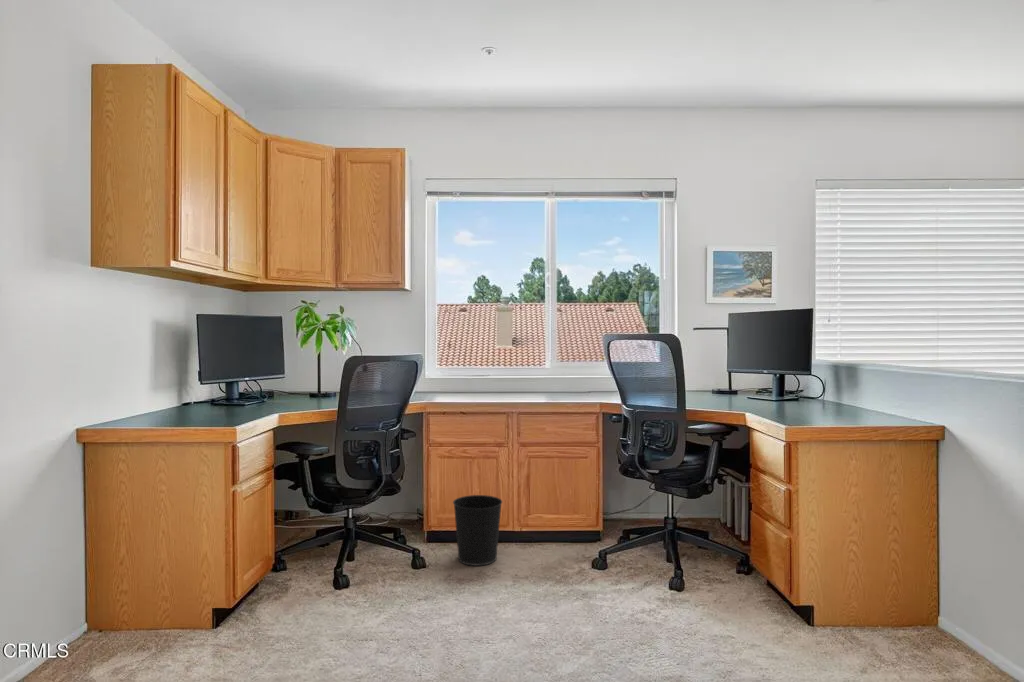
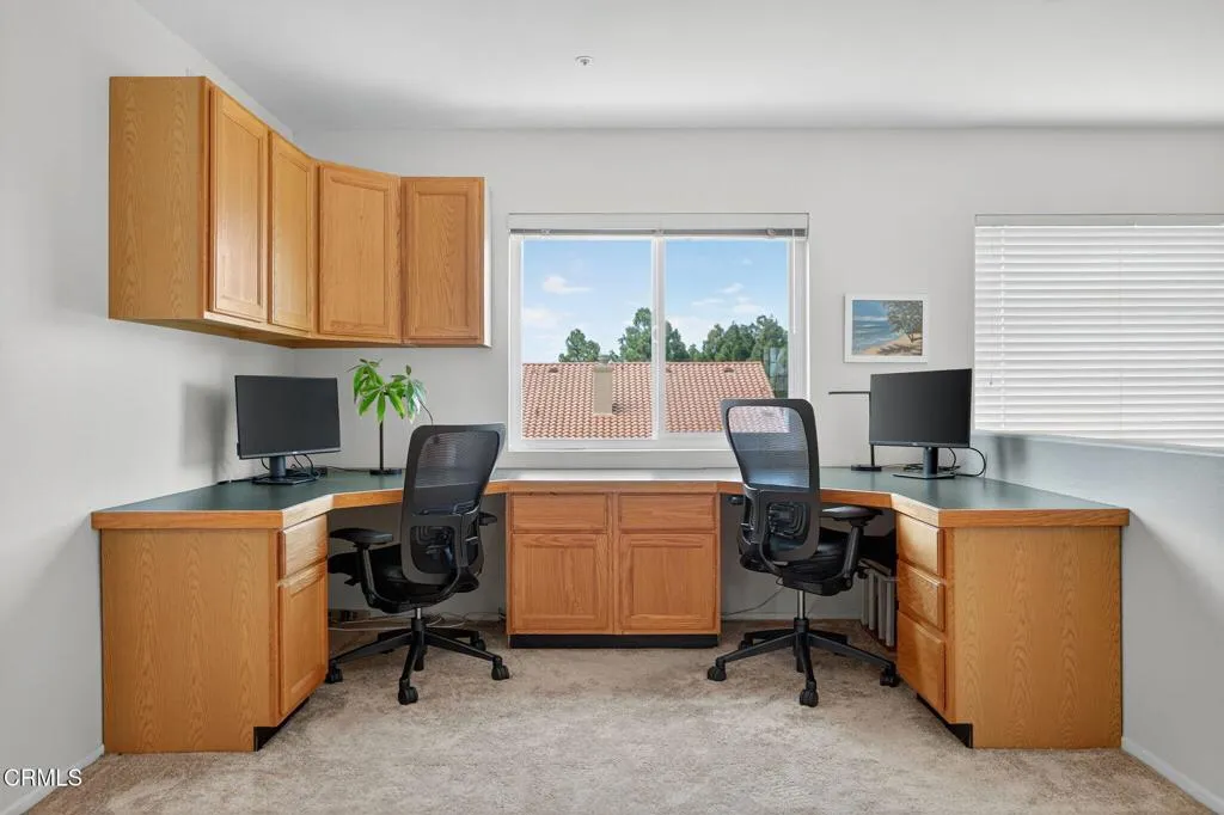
- wastebasket (477, 530)
